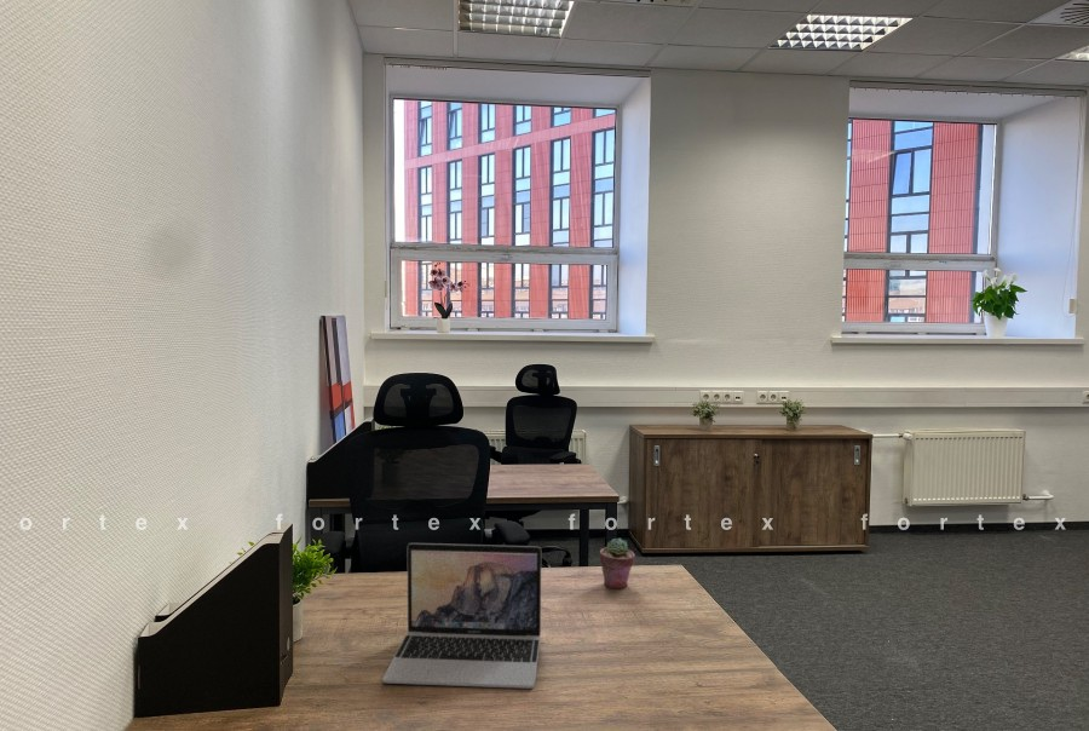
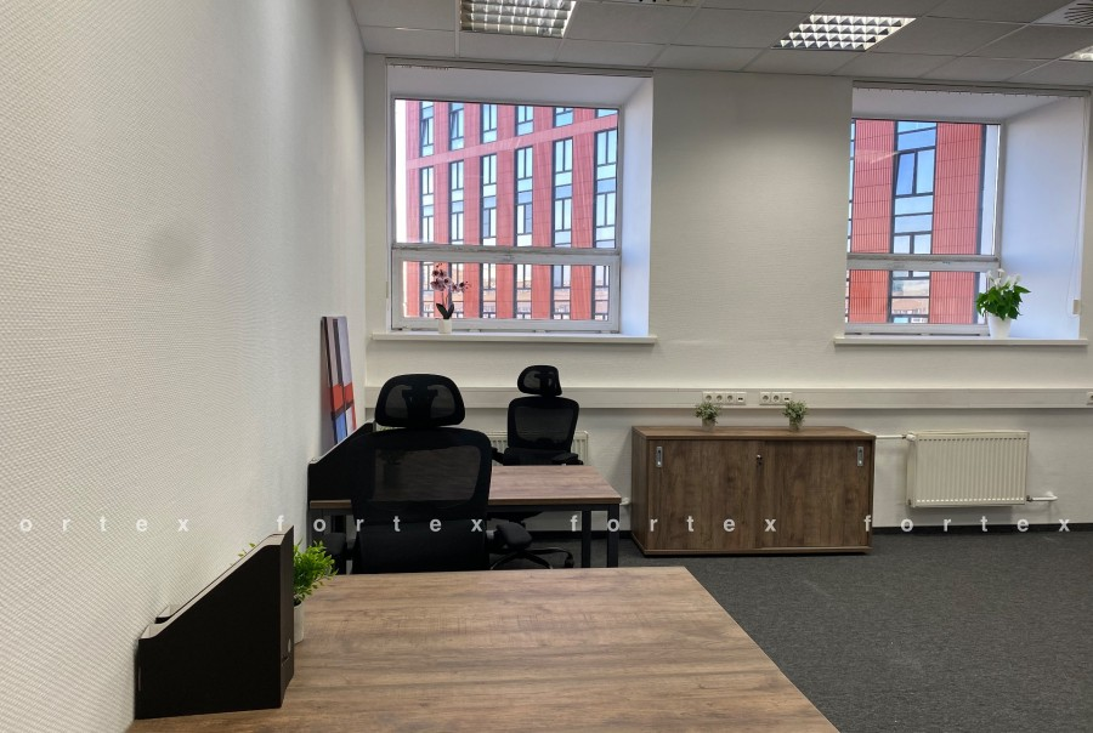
- laptop (466, 611)
- potted succulent (616, 562)
